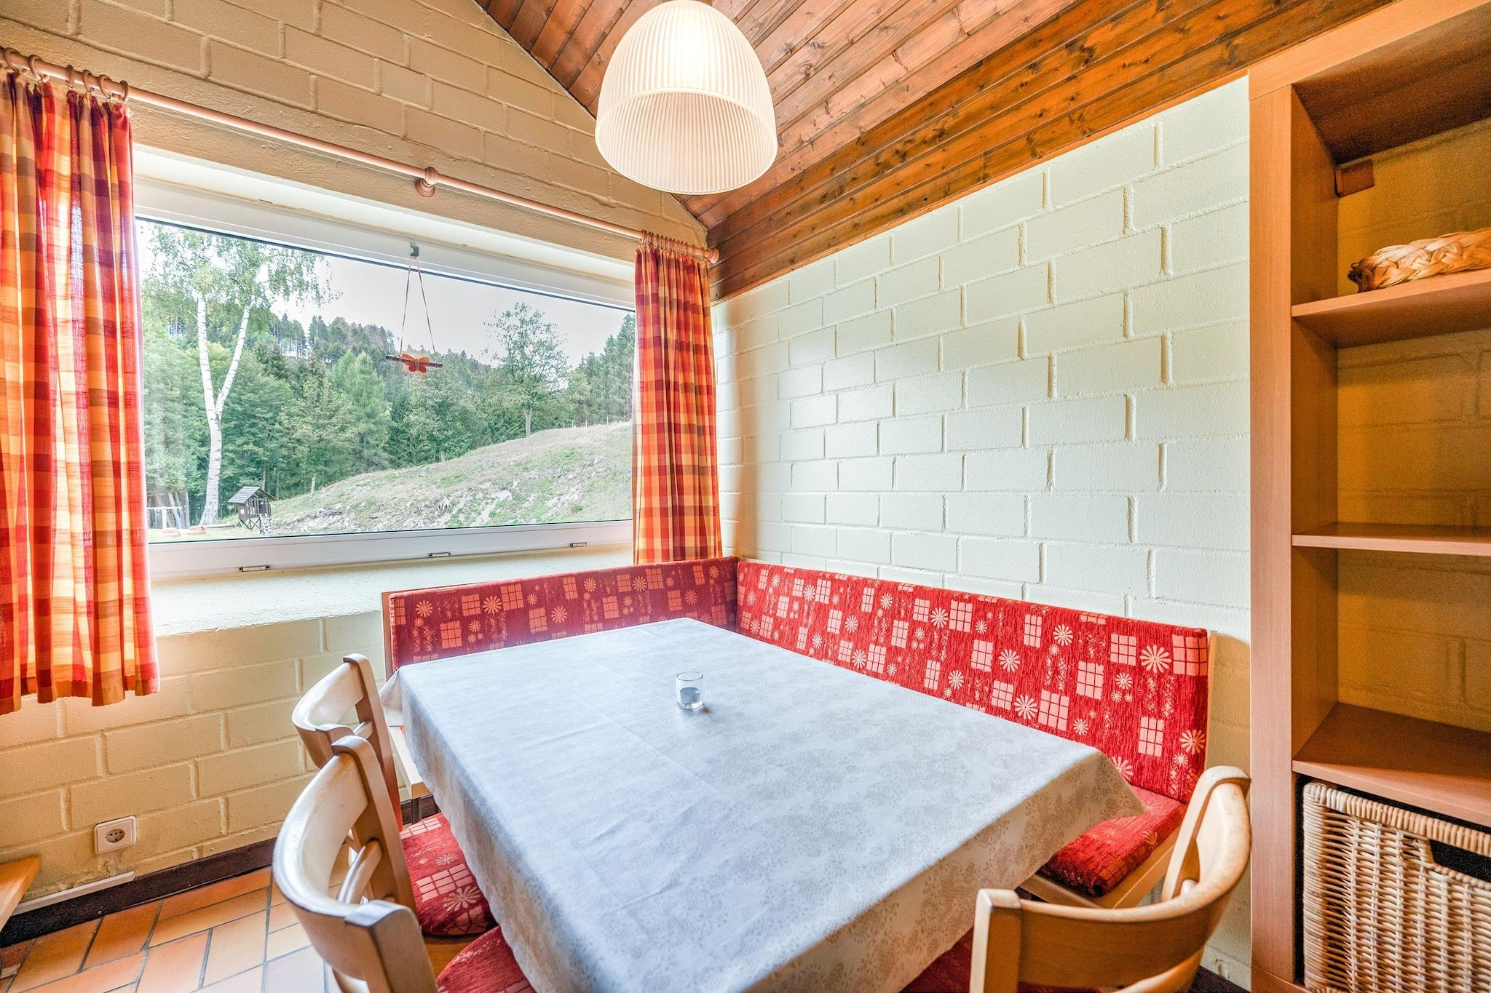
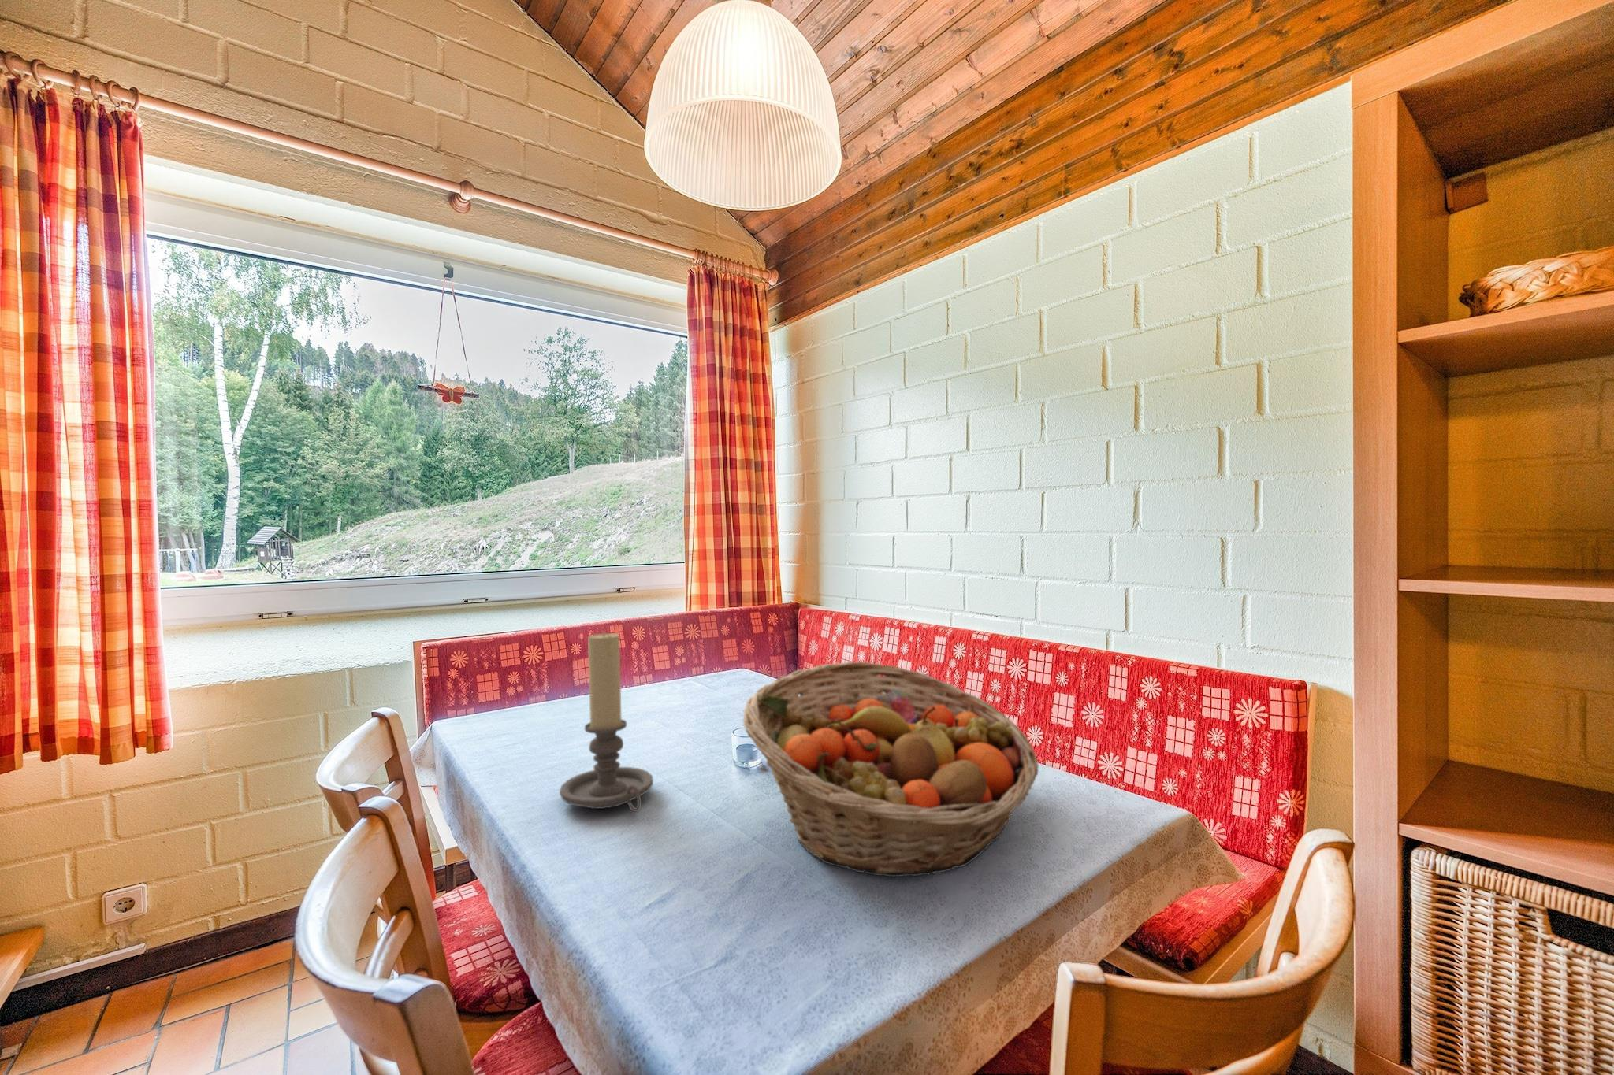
+ fruit basket (893, 751)
+ candle holder (610, 716)
